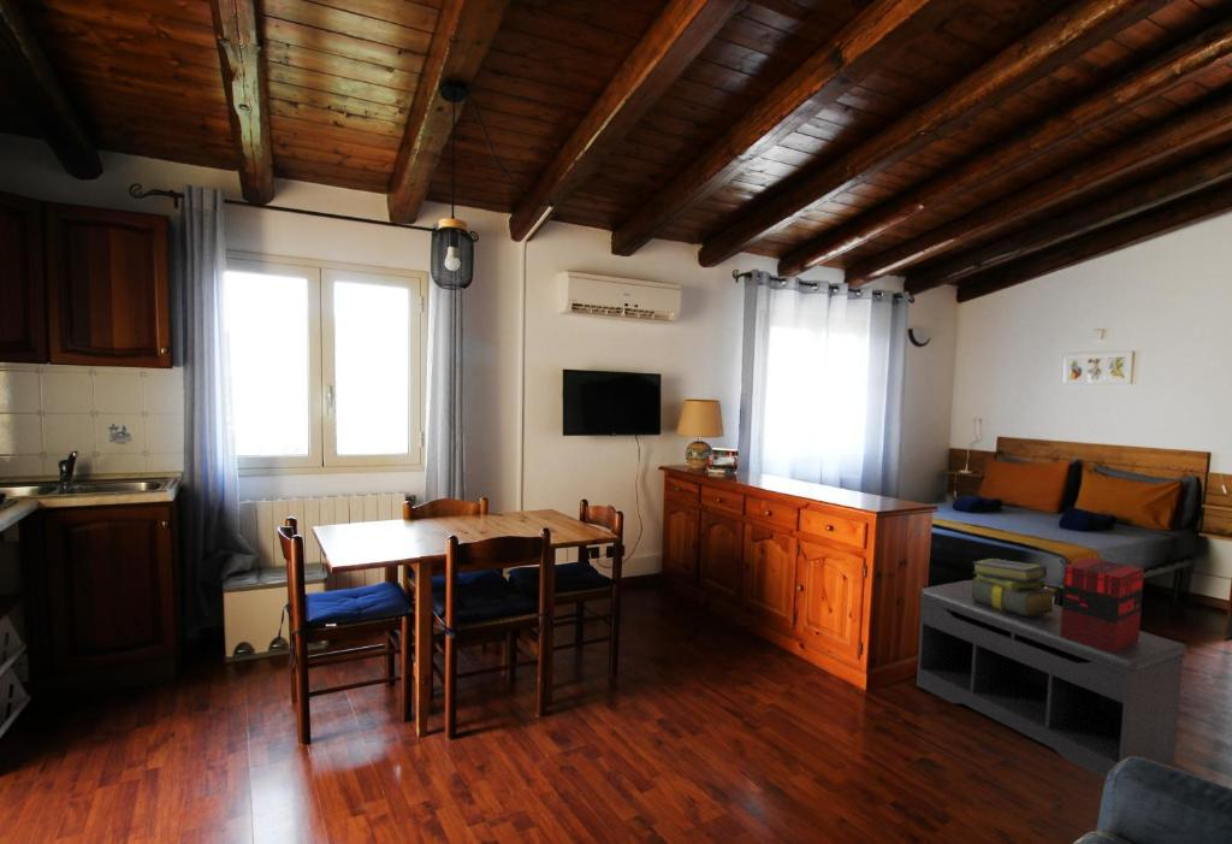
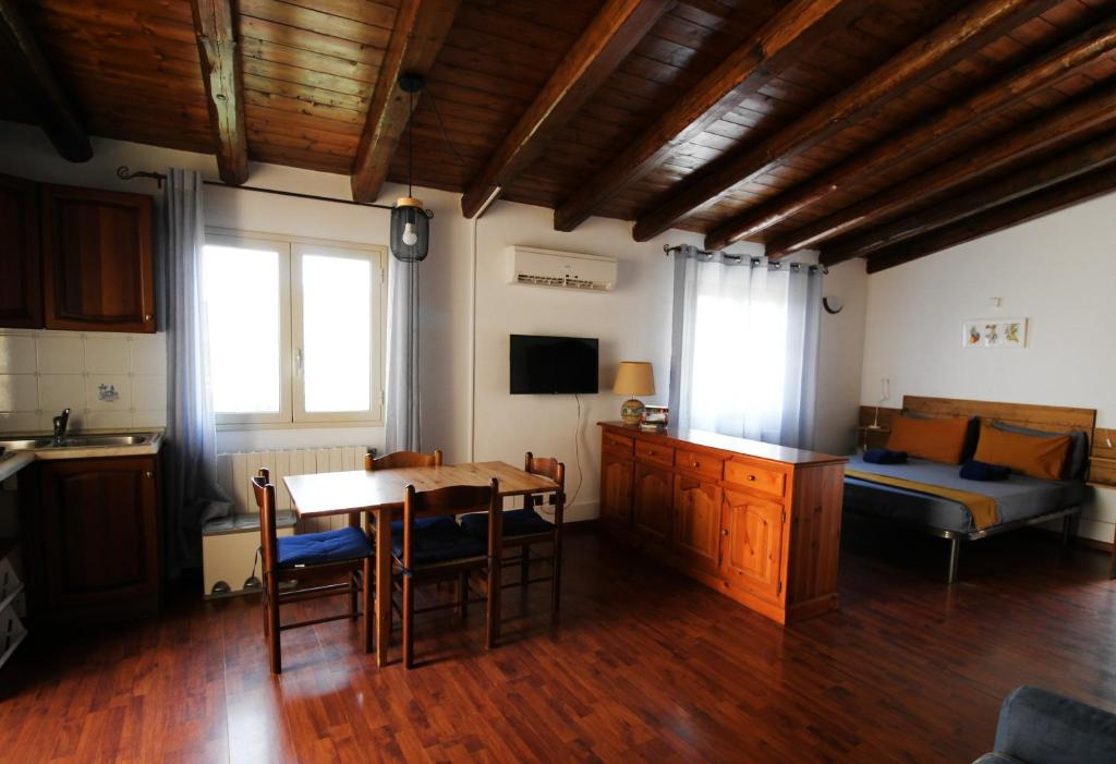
- decorative box (1101, 602)
- stack of books (1009, 584)
- bench (1035, 666)
